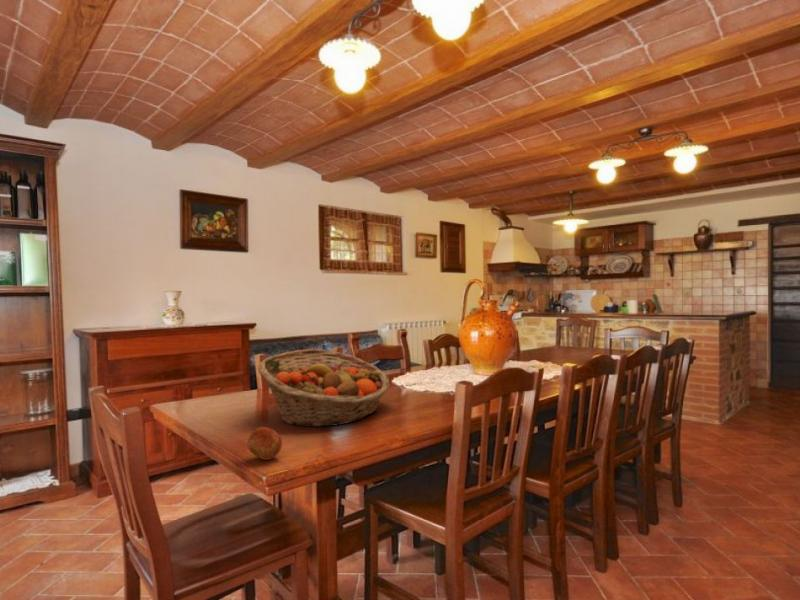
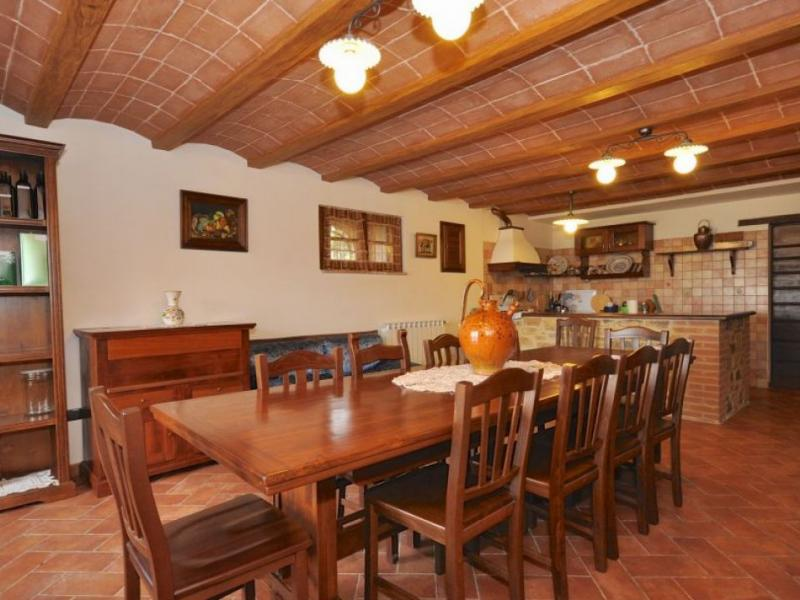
- fruit basket (326, 383)
- apple (265, 442)
